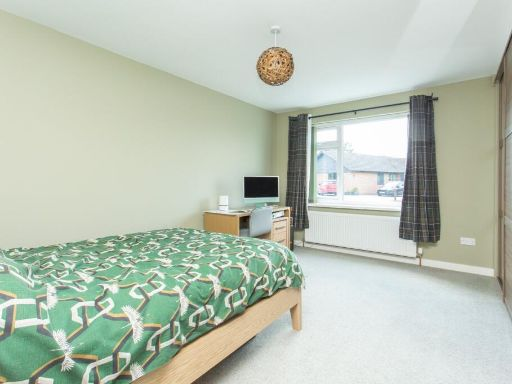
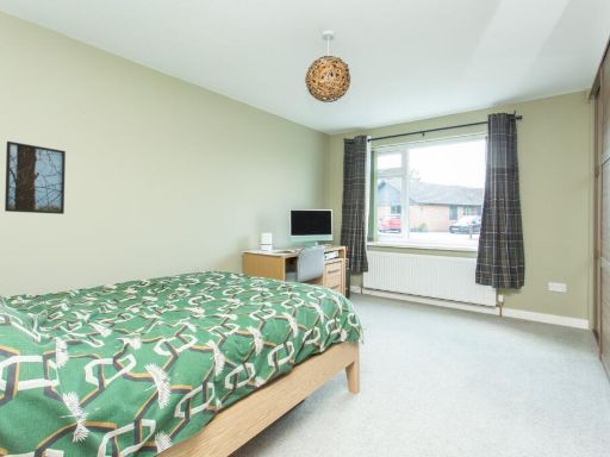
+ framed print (36, 179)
